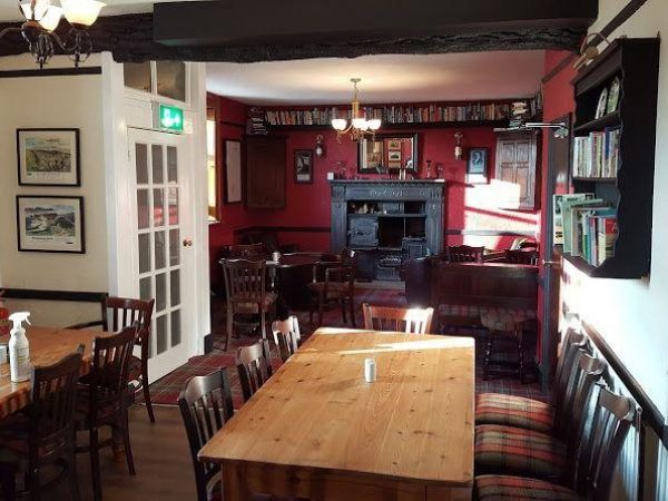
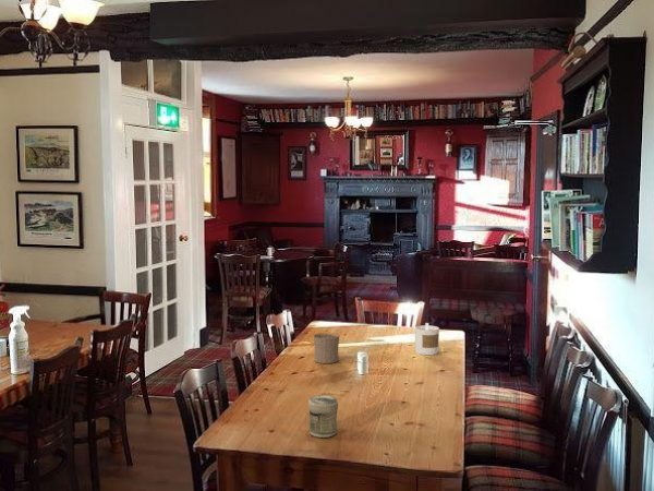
+ candle (426, 337)
+ jar (323, 416)
+ cup (326, 347)
